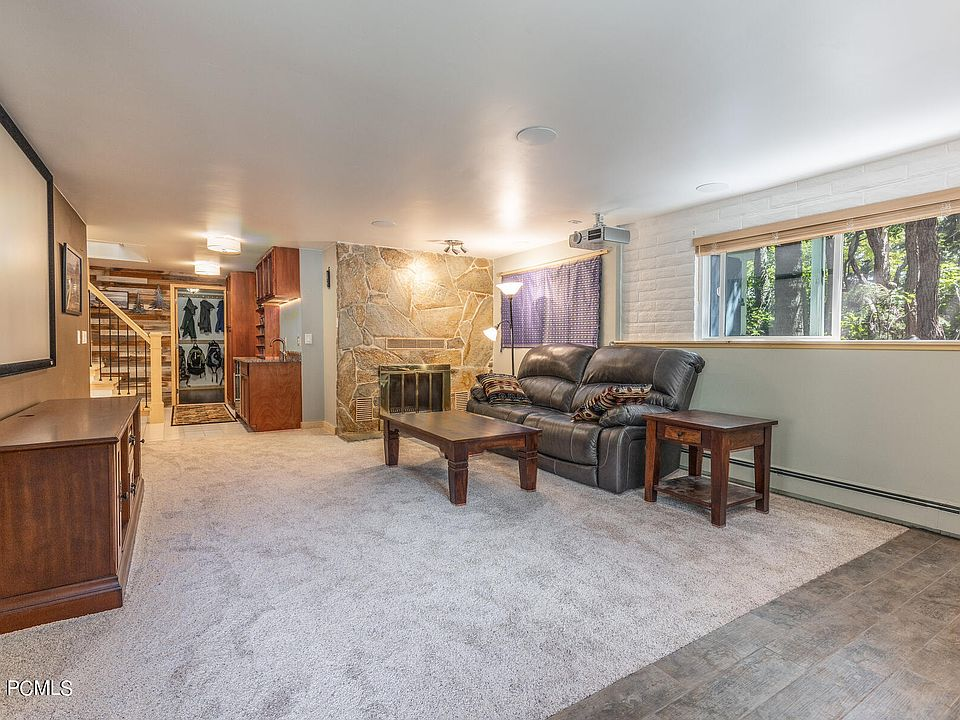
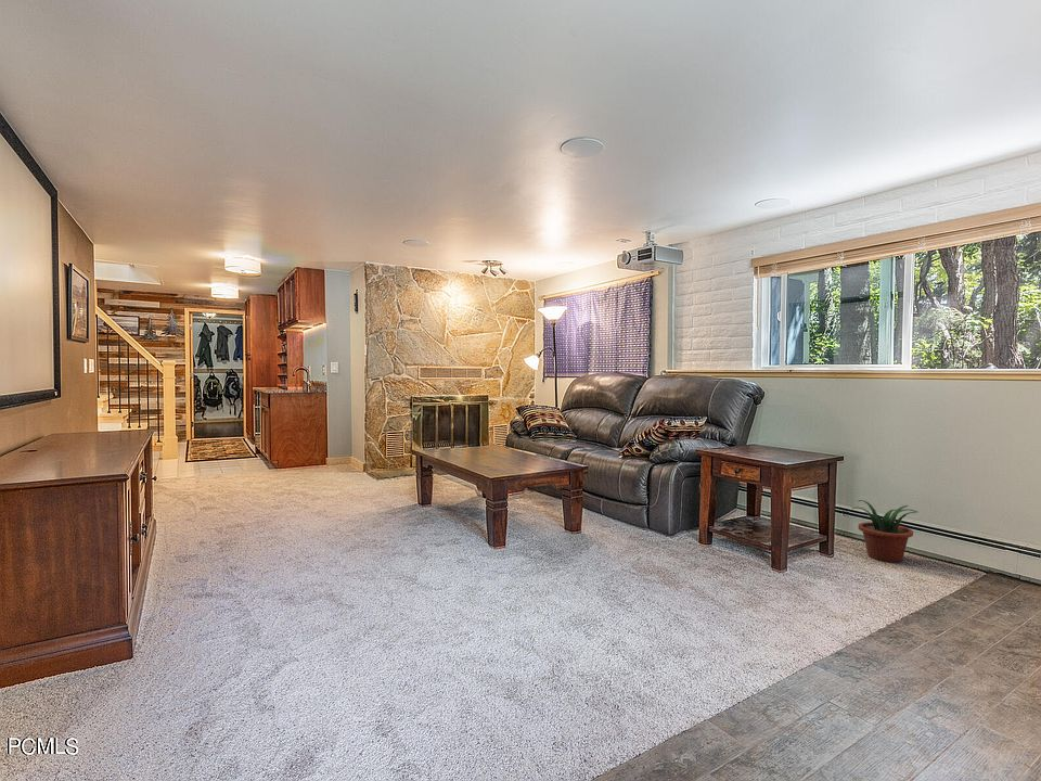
+ potted plant (885, 530)
